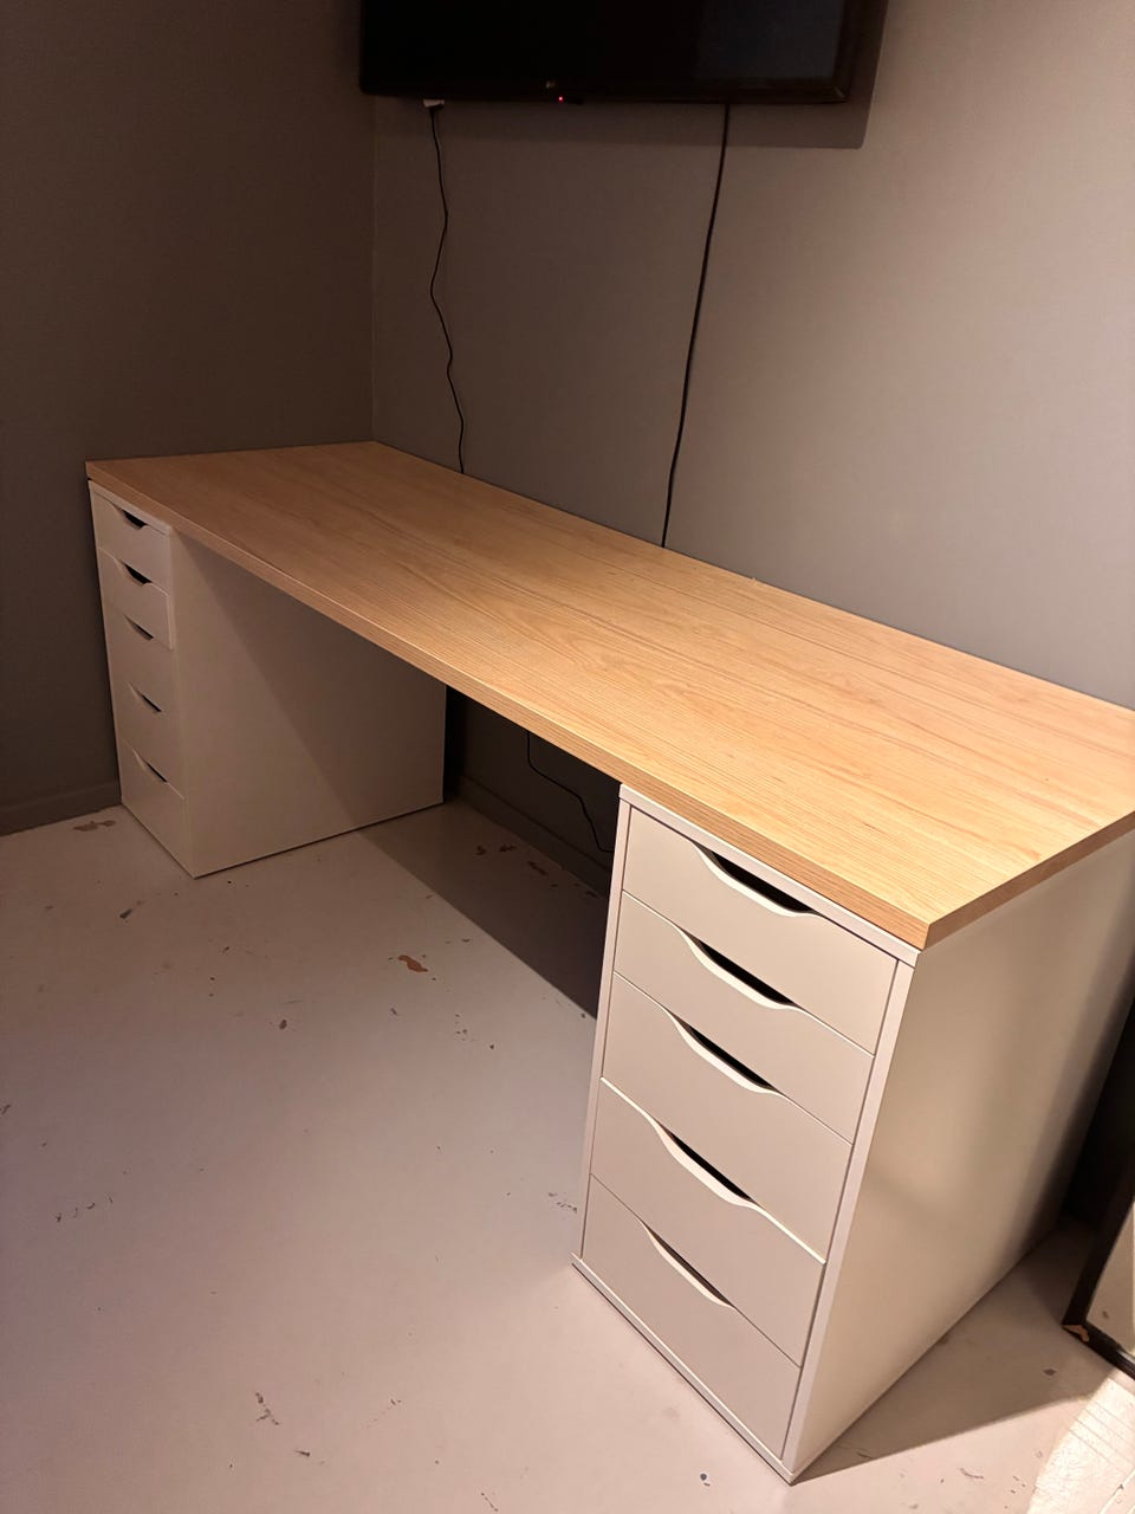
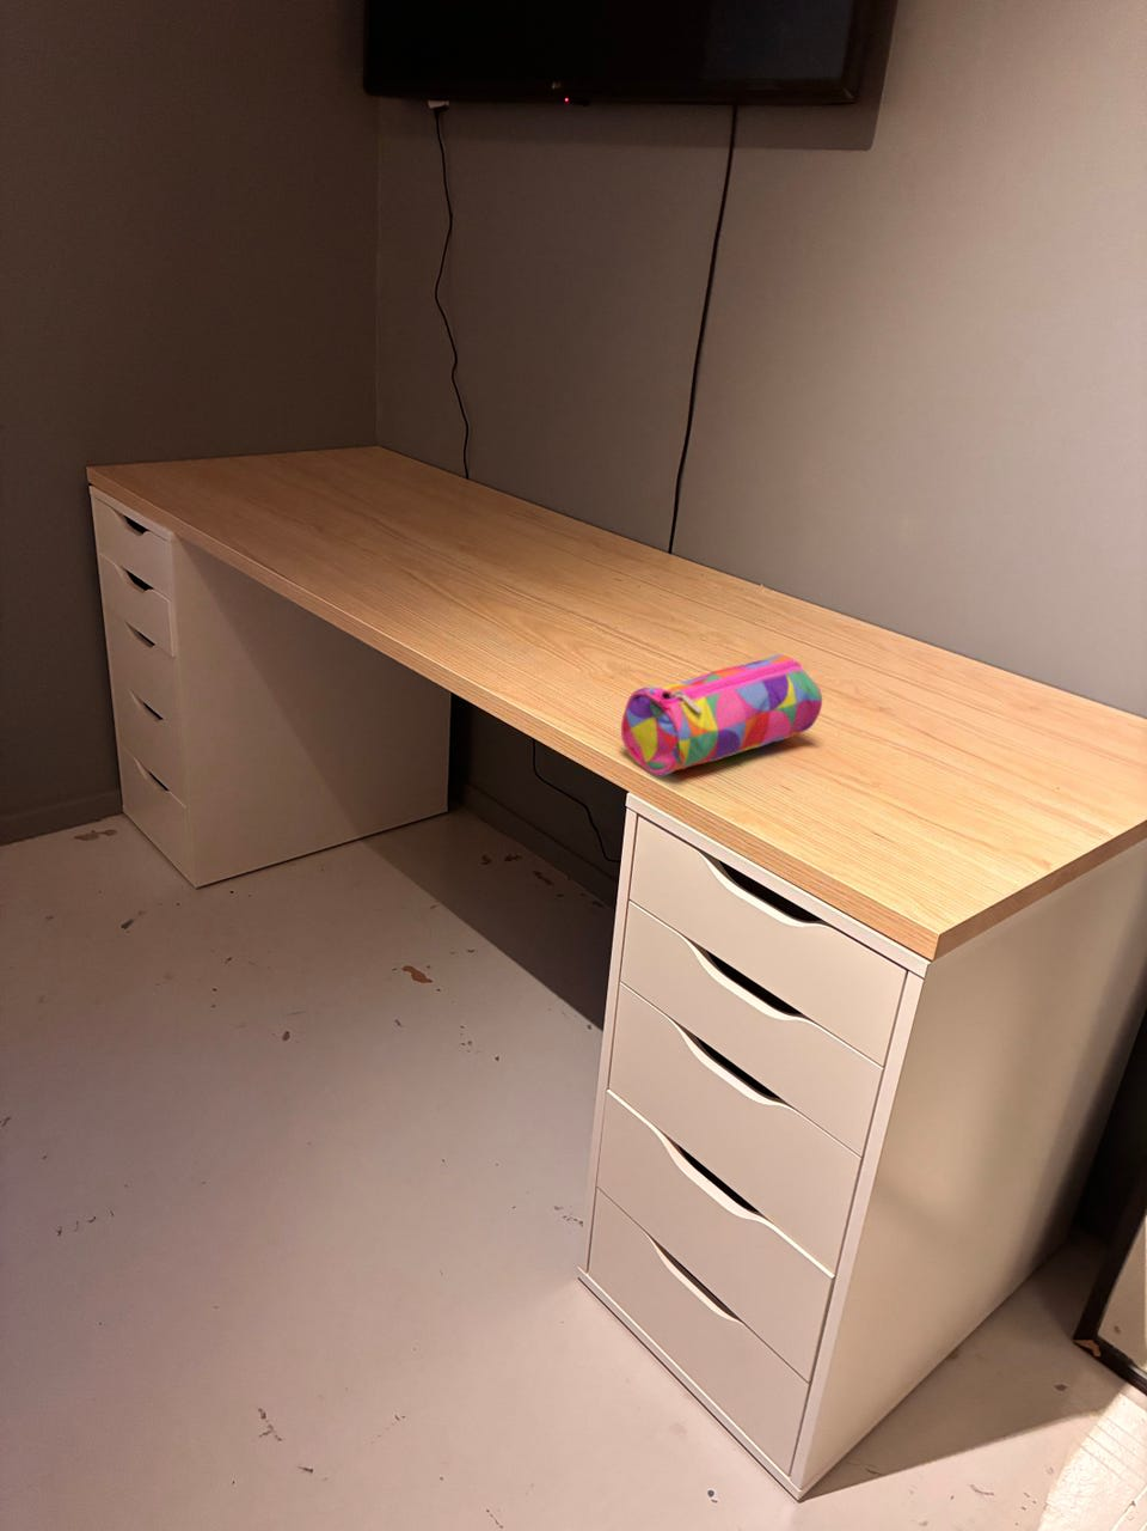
+ pencil case (723, 711)
